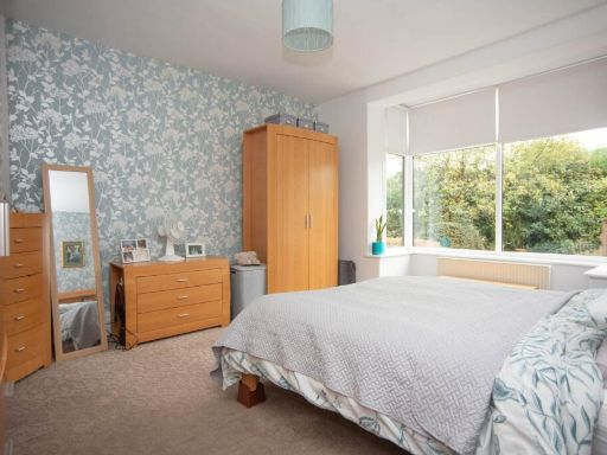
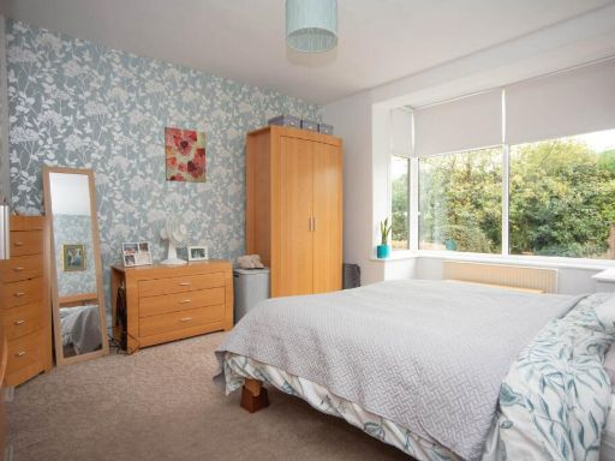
+ wall art (185, 155)
